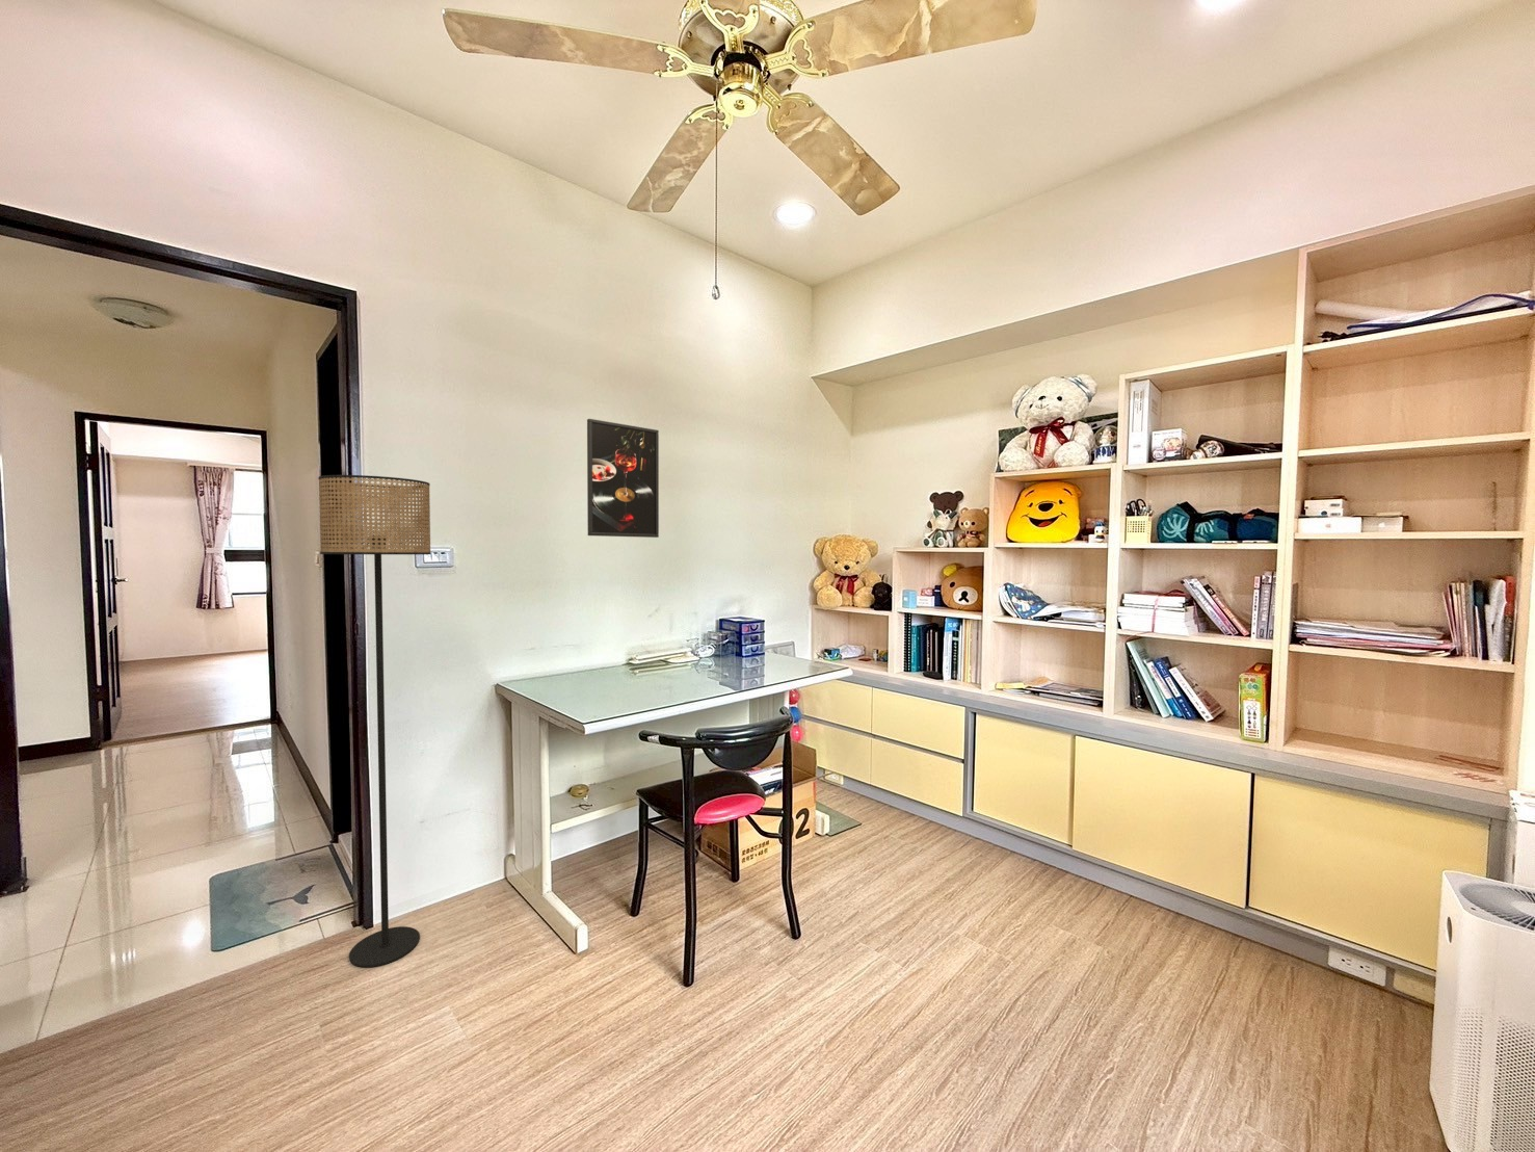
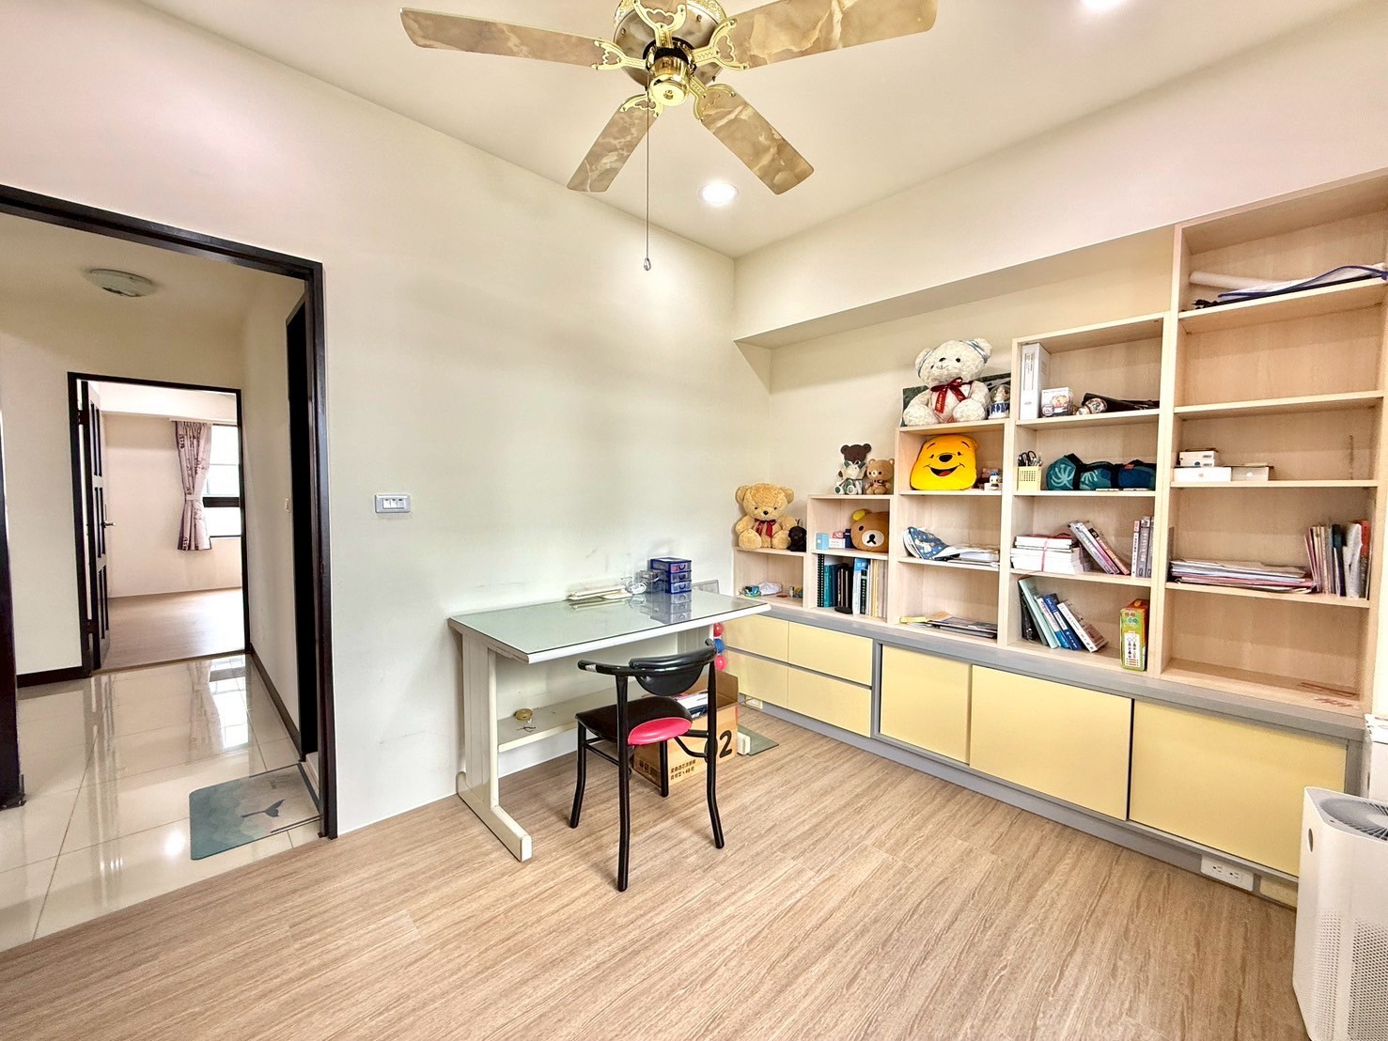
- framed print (624, 480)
- floor lamp (380, 718)
